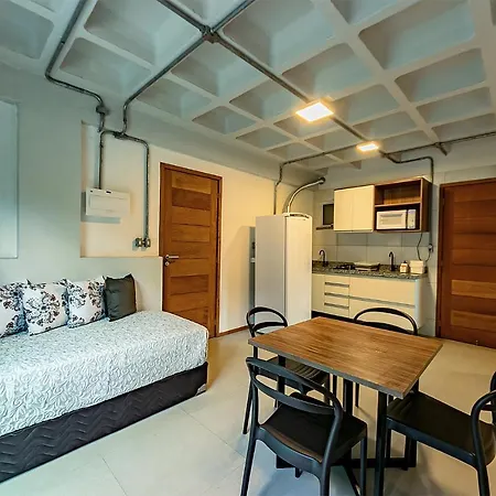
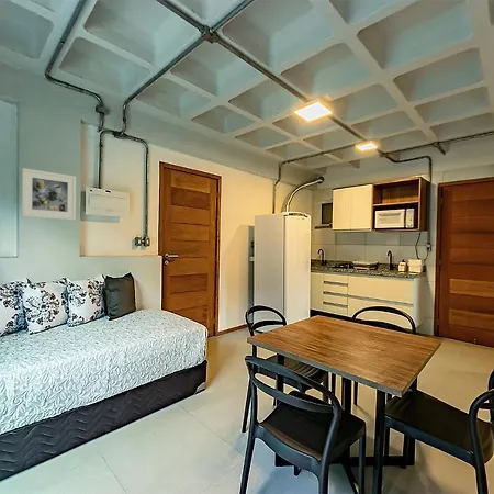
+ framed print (49, 195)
